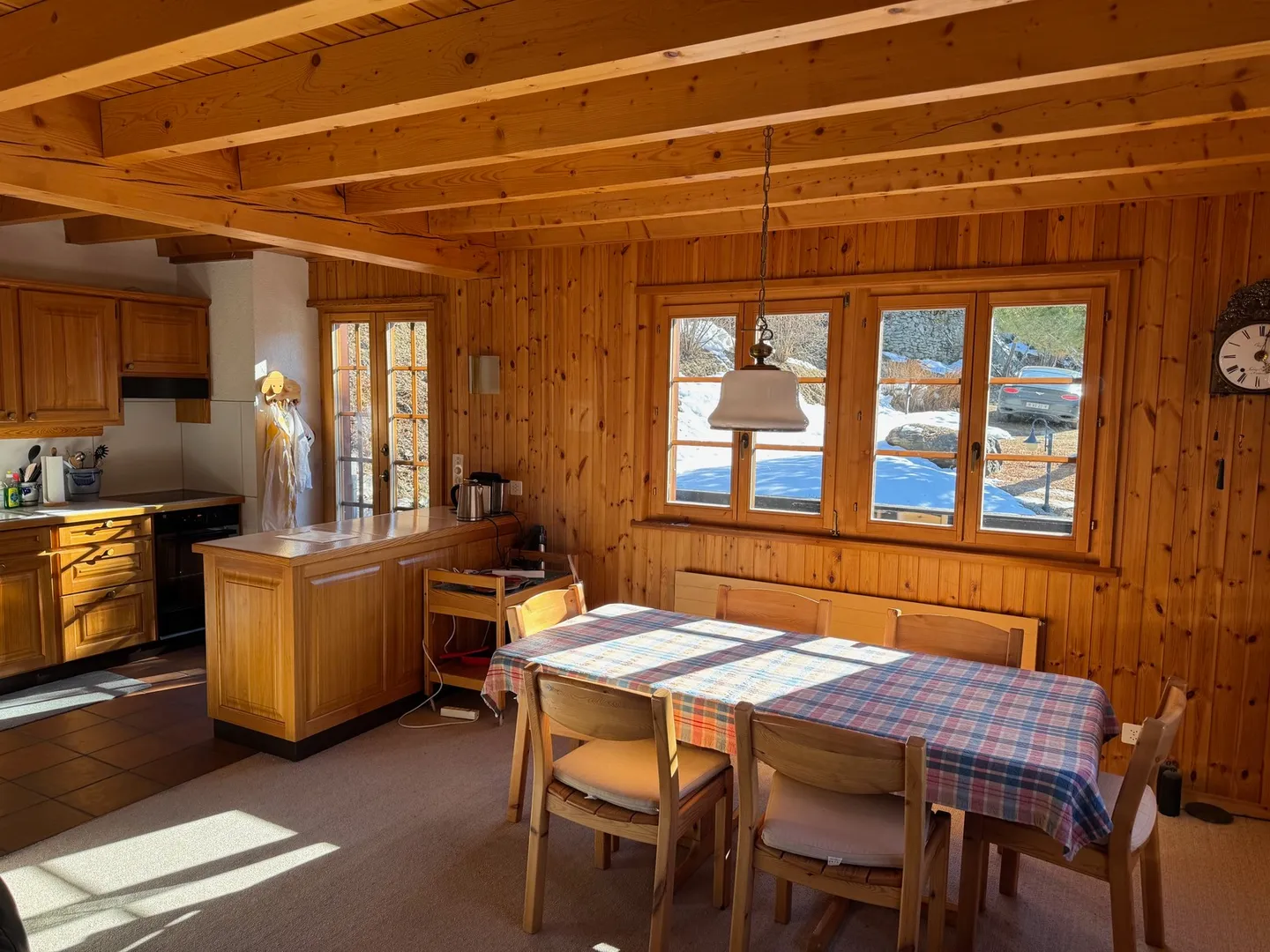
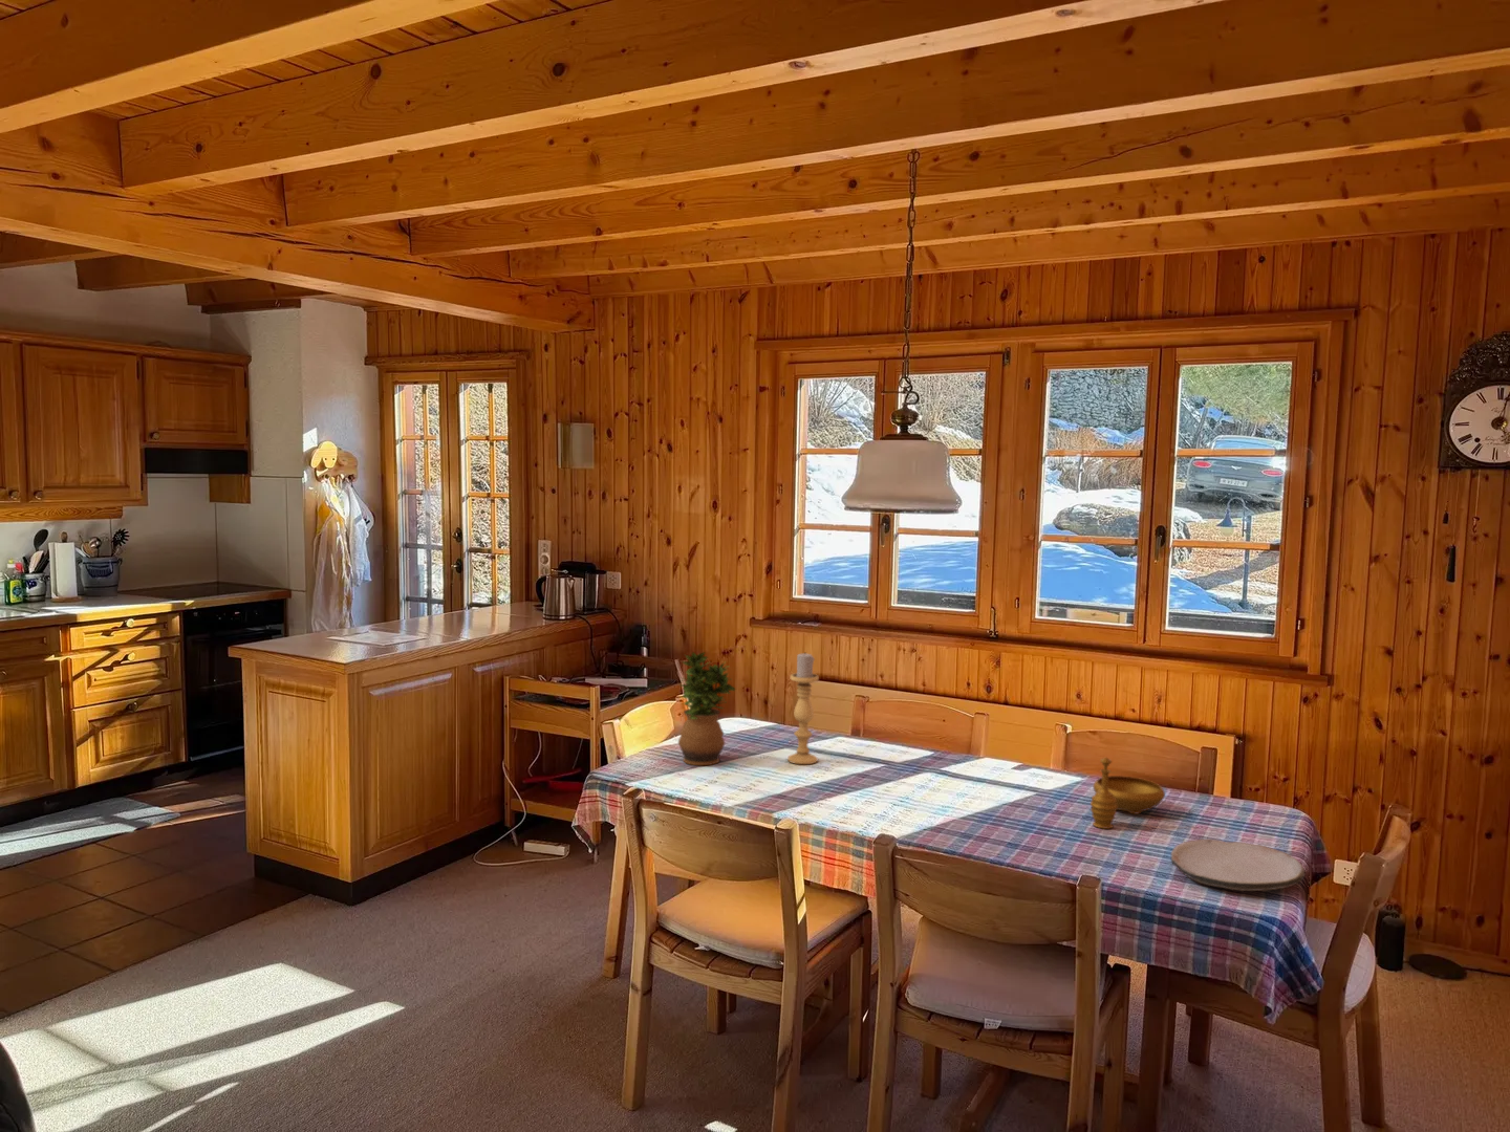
+ decorative bowl (1121, 781)
+ plate (1235, 866)
+ potted plant (705, 706)
+ candle holder (804, 705)
